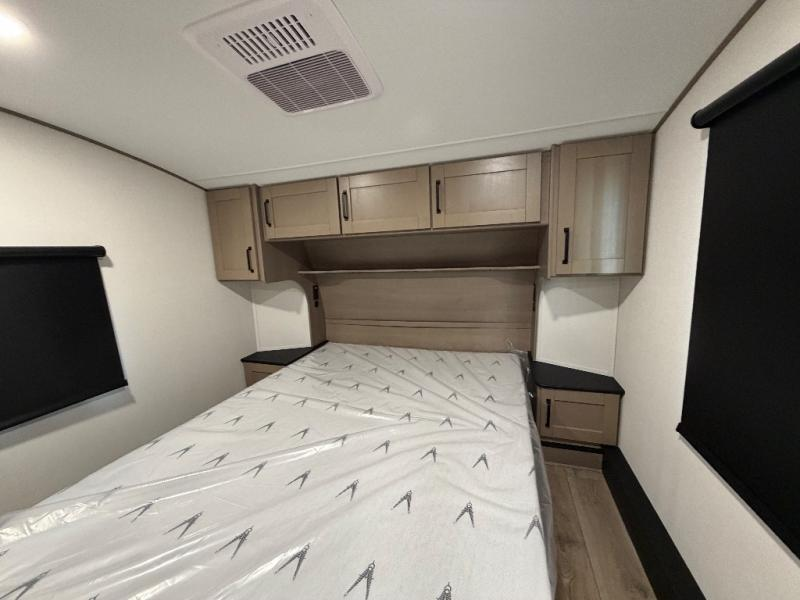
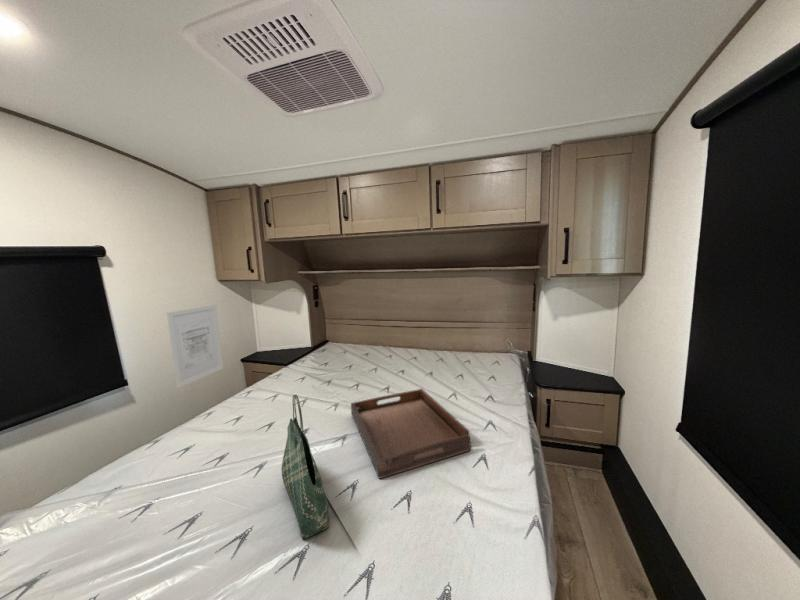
+ wall art (197, 343)
+ serving tray (405, 423)
+ tote bag (299, 450)
